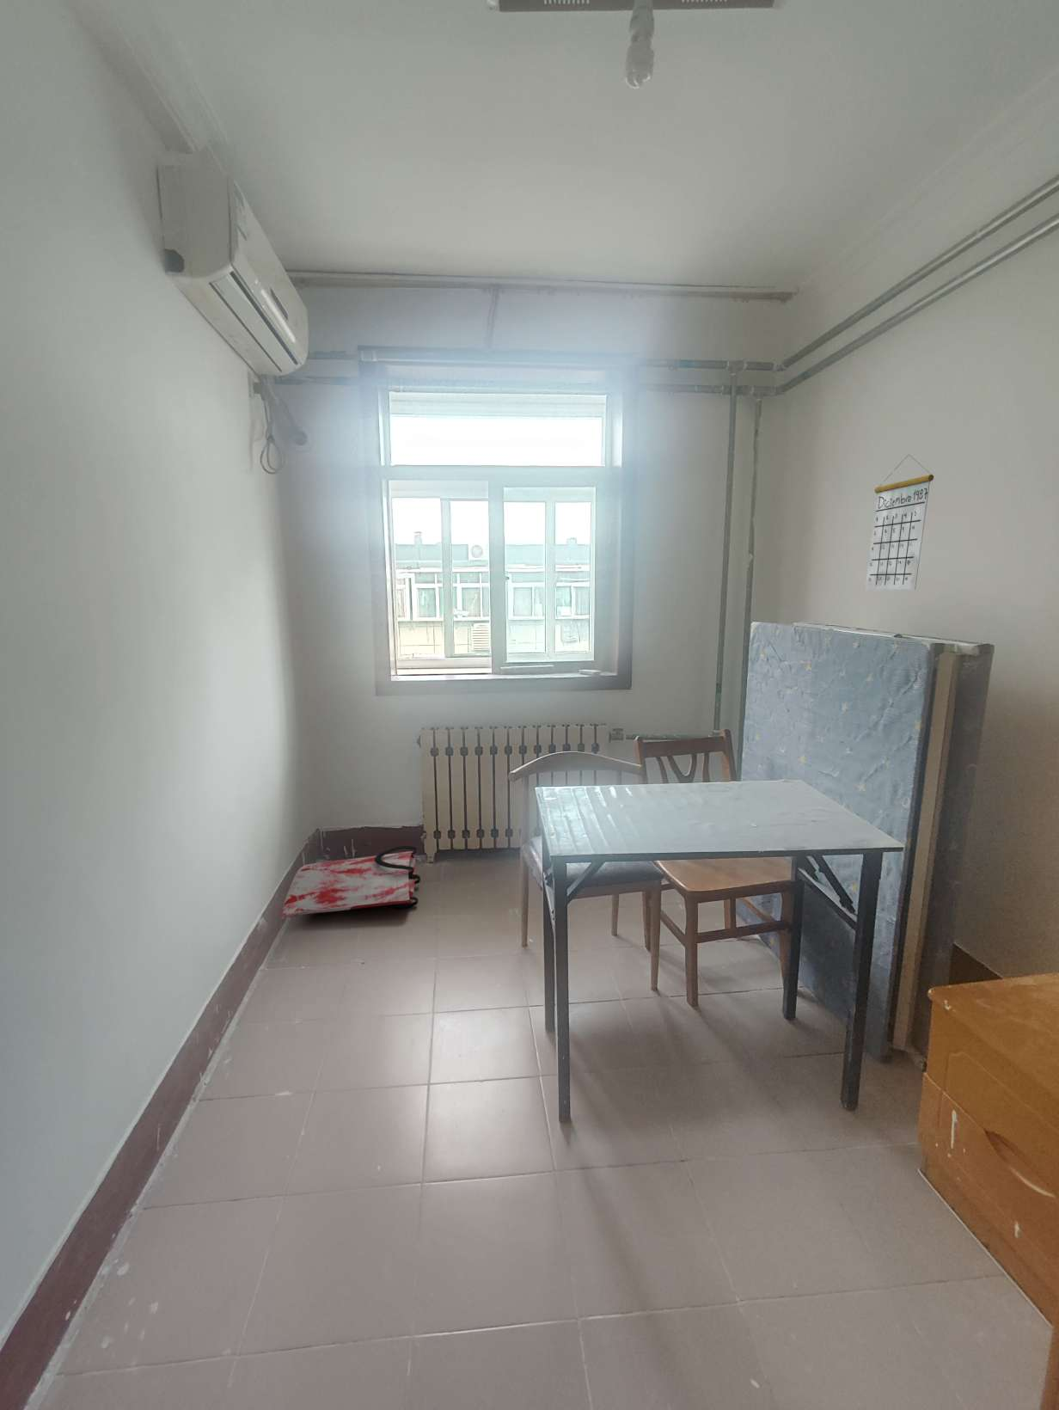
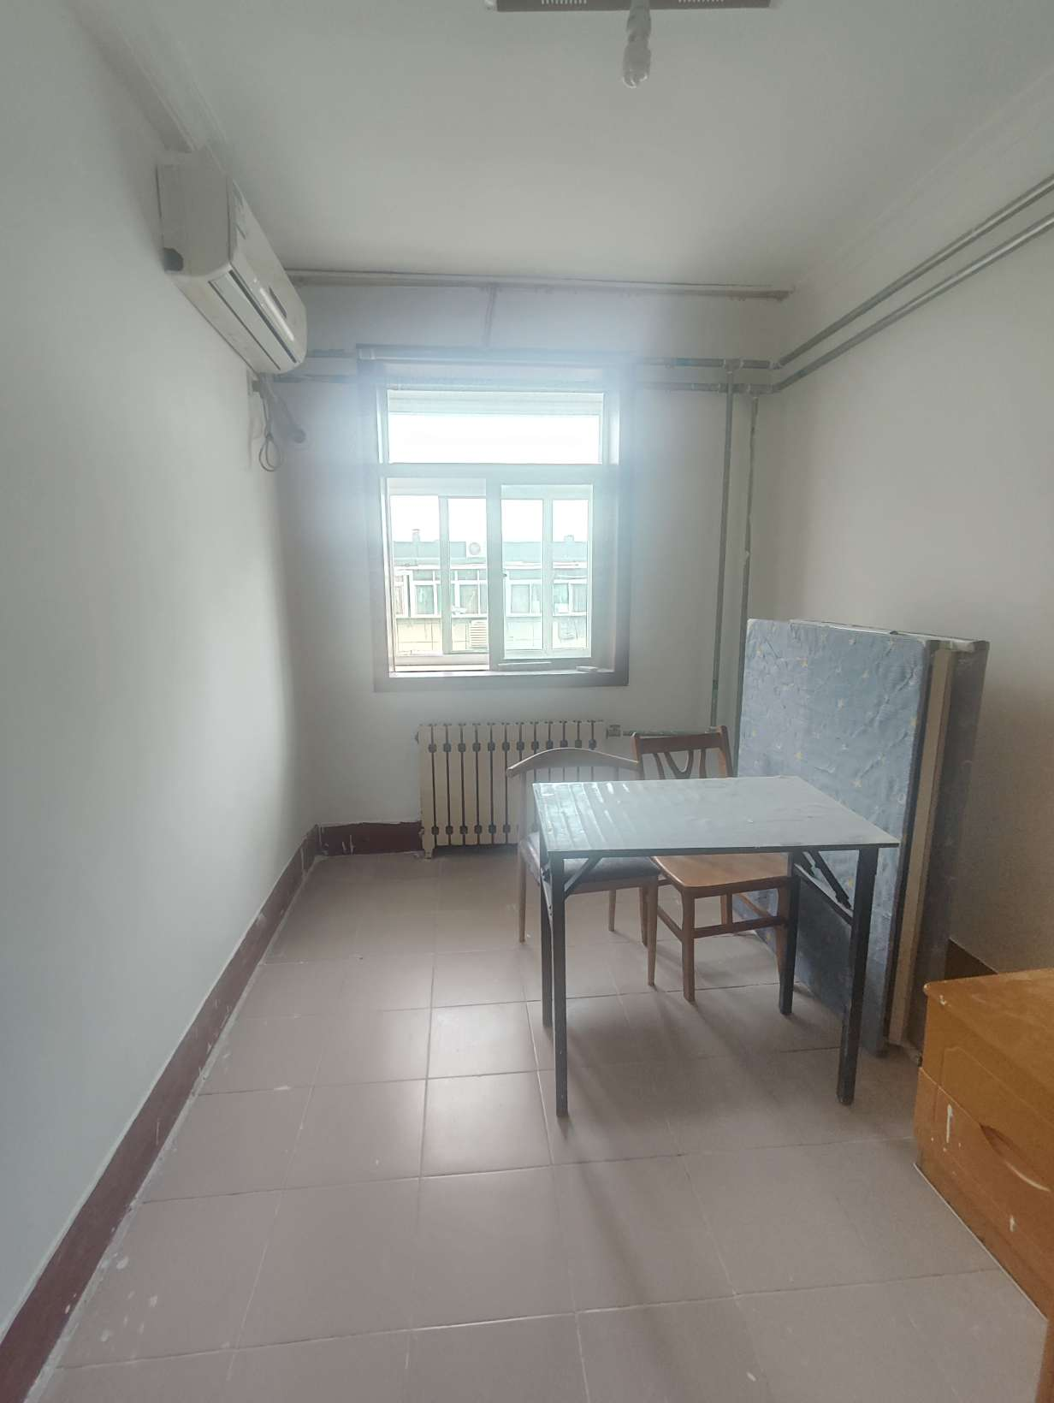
- calendar (898, 523)
- bag (354, 879)
